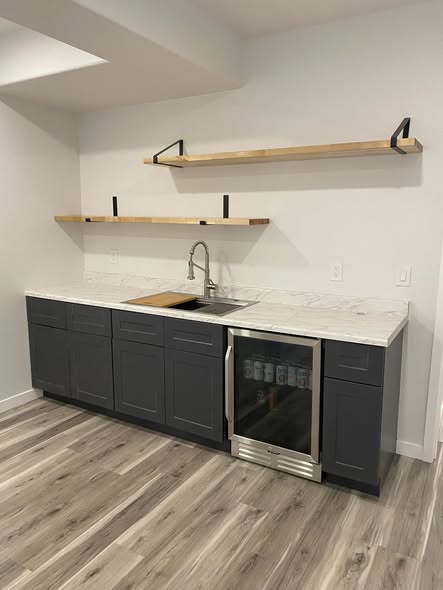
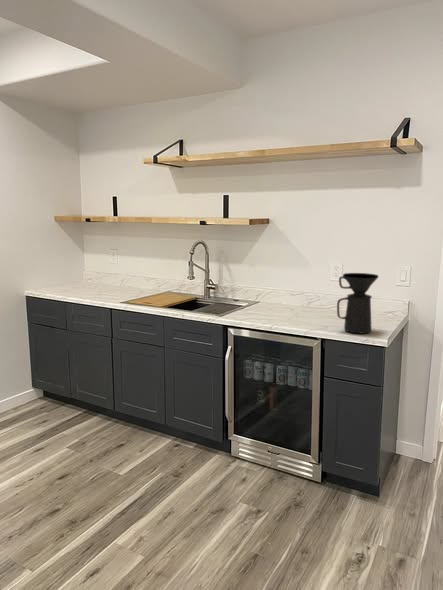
+ coffee maker (358, 303)
